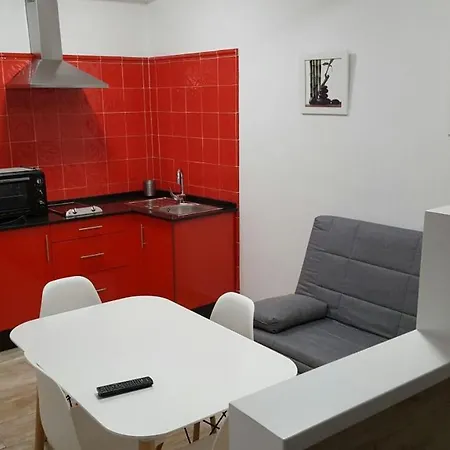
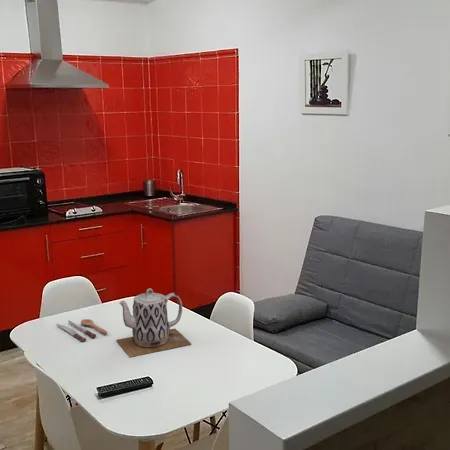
+ teapot (152, 315)
+ spoon (82, 328)
